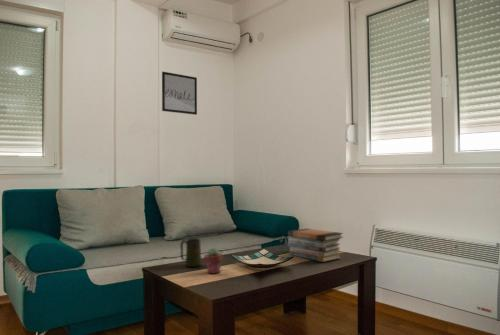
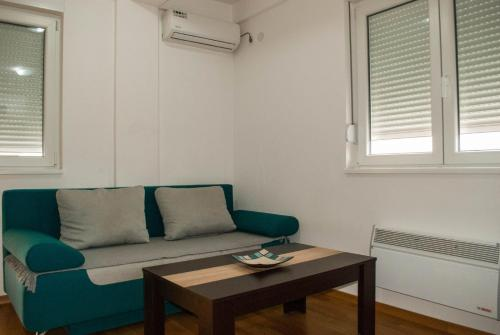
- book stack (314, 244)
- mug (190, 252)
- wall art (179, 93)
- potted succulent (213, 259)
